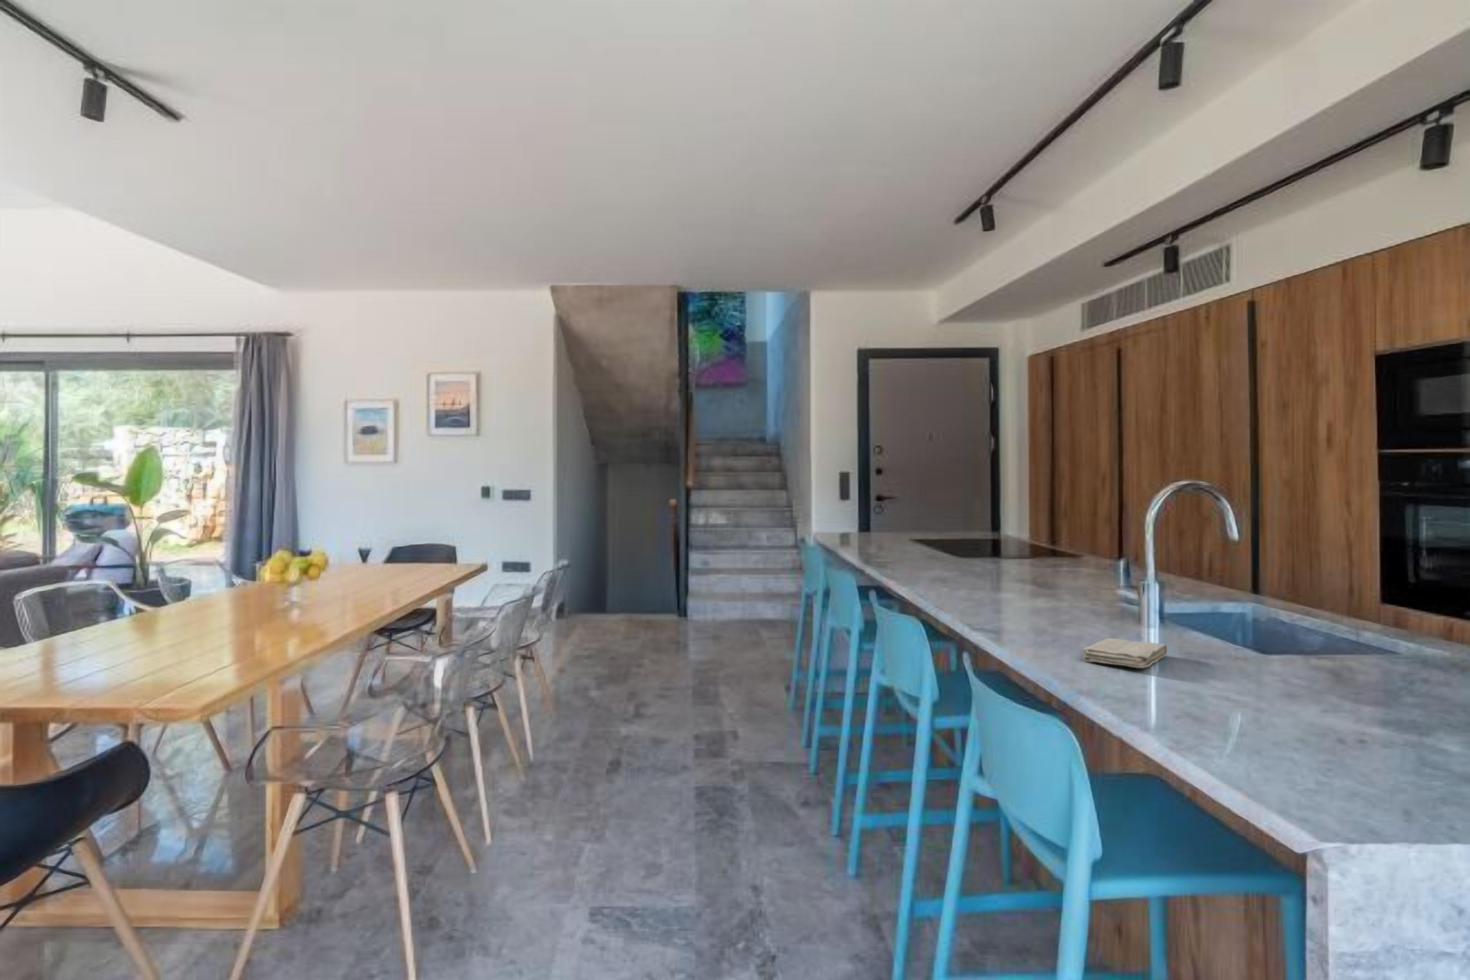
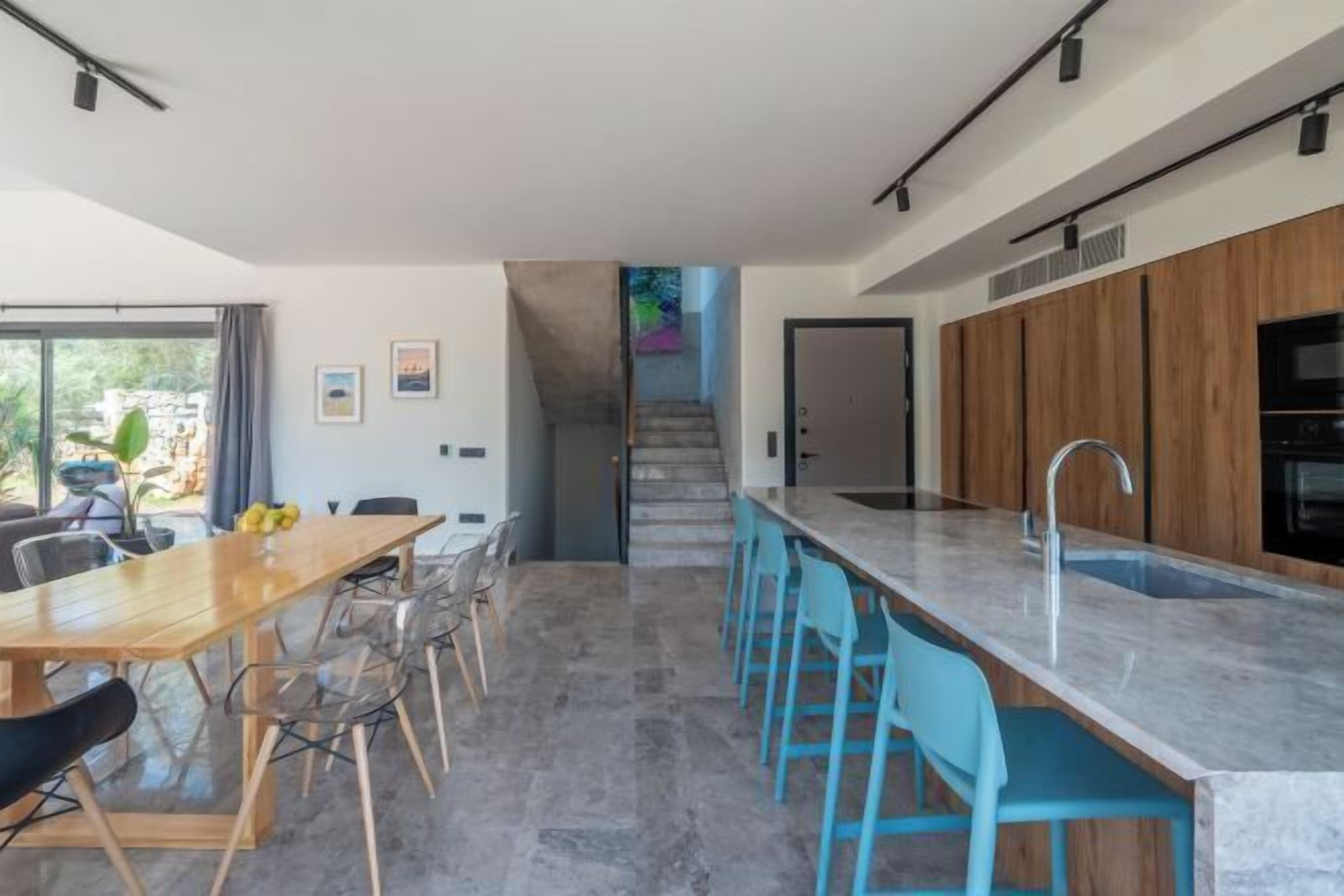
- washcloth (1124, 651)
